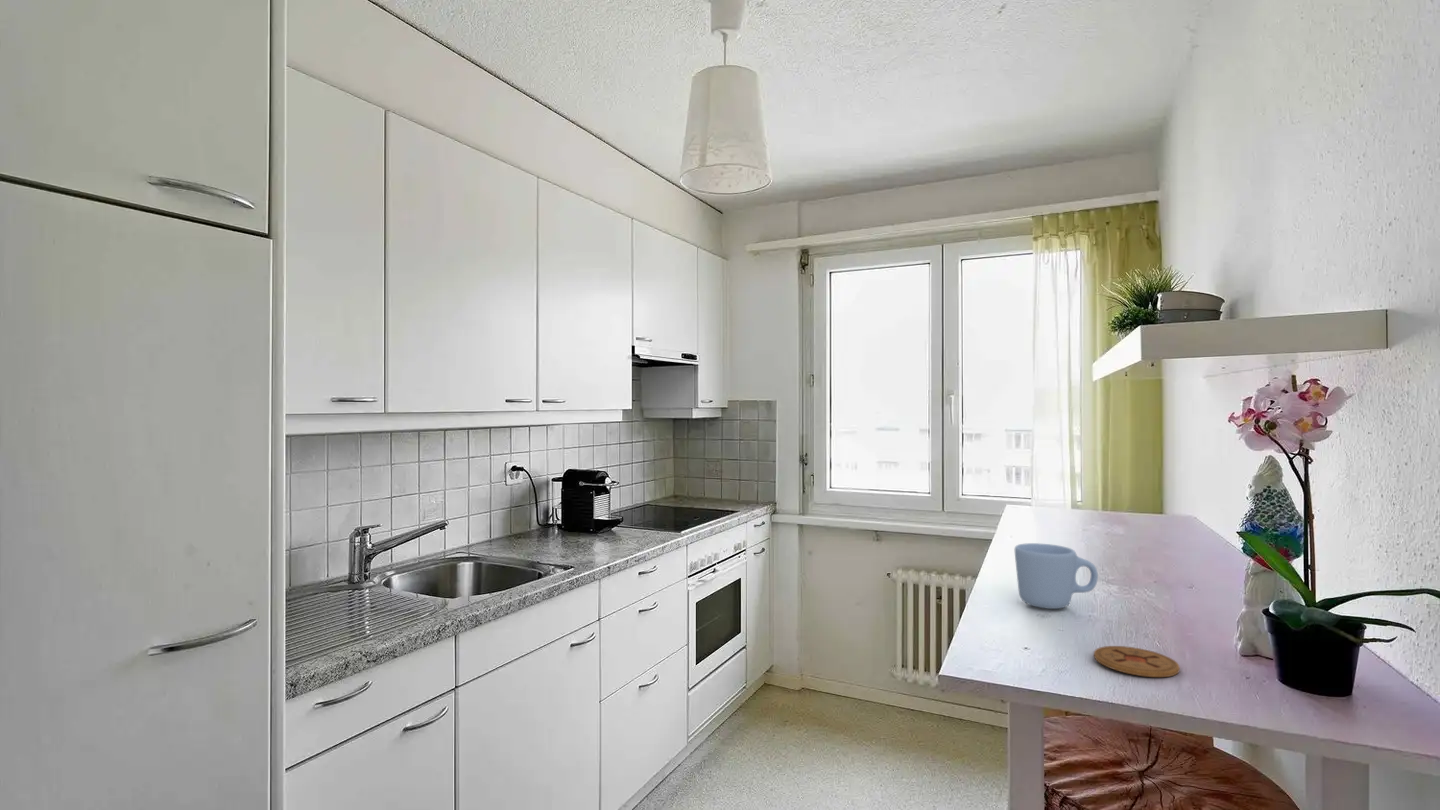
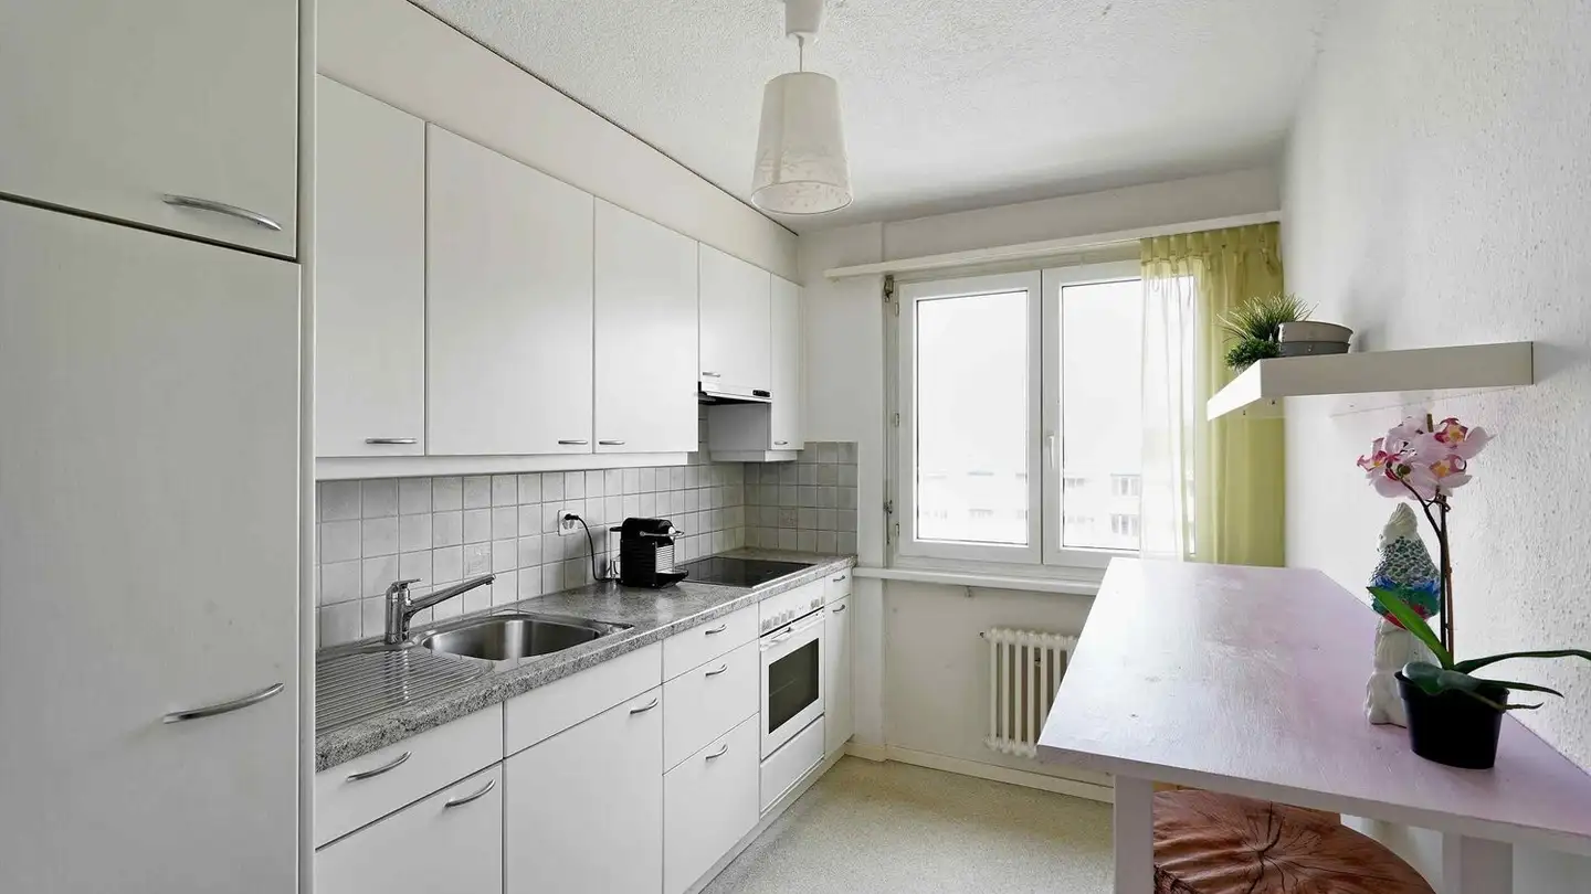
- coaster (1135, 660)
- mug (1055, 577)
